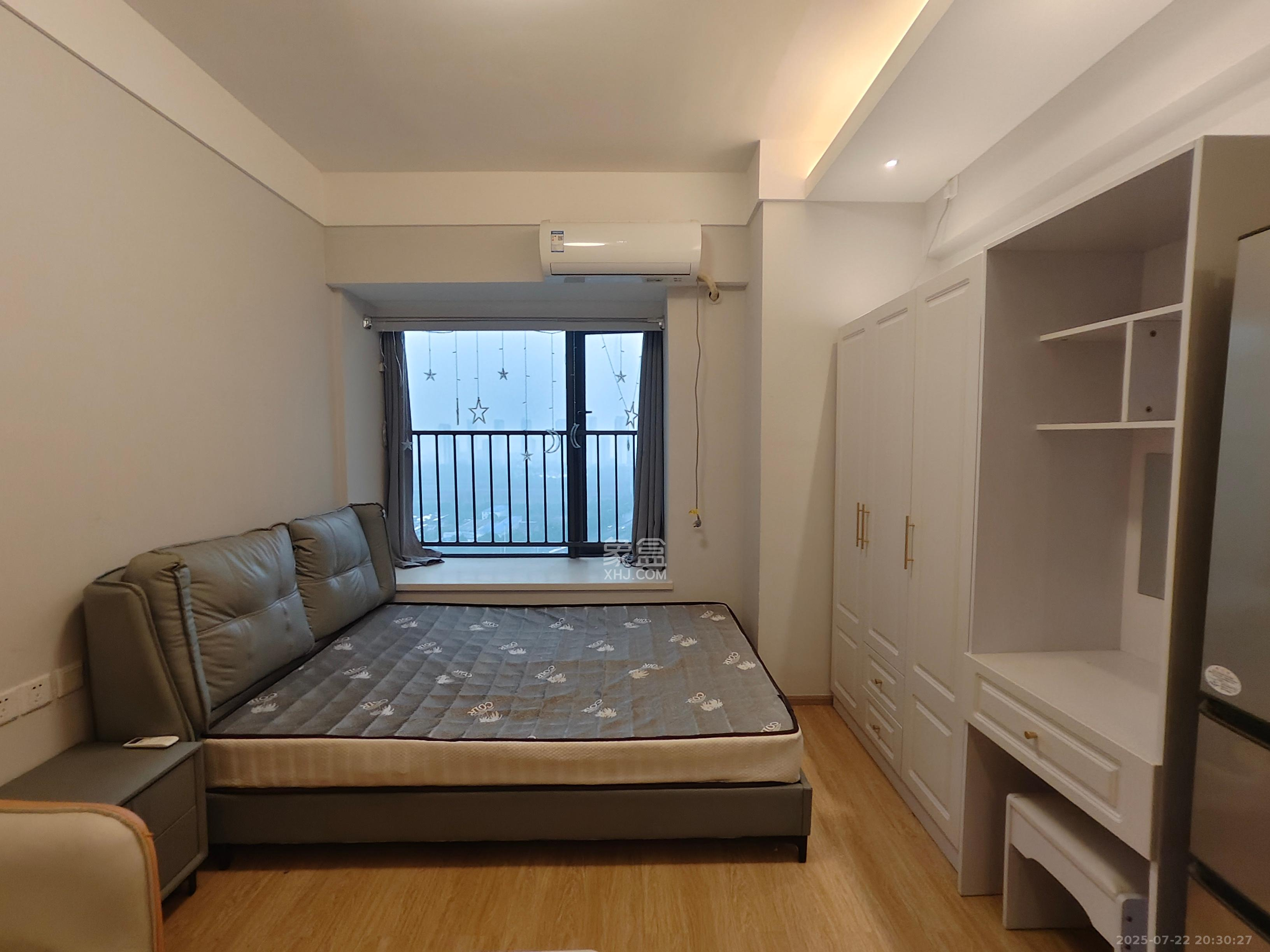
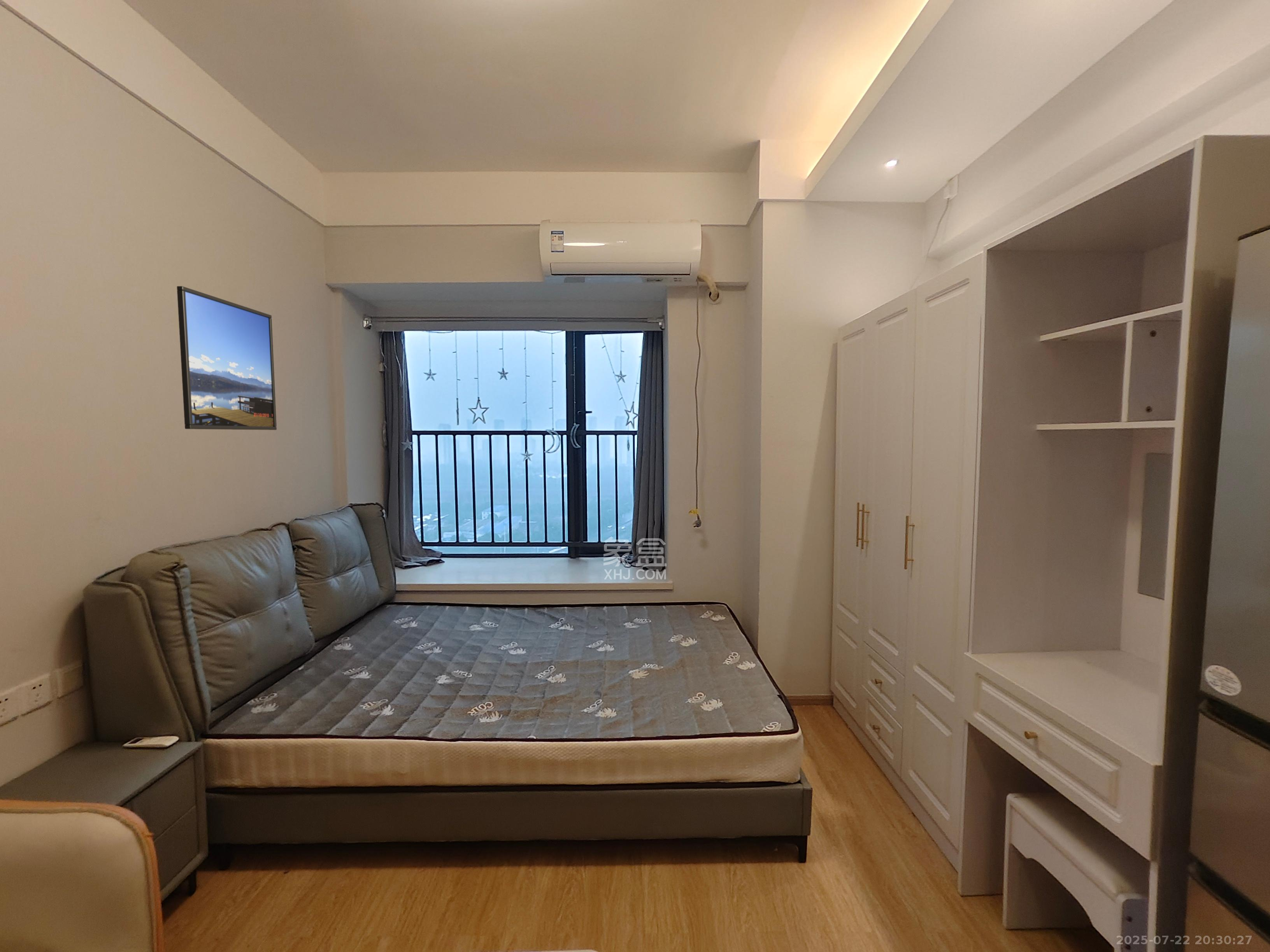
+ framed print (232, 366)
